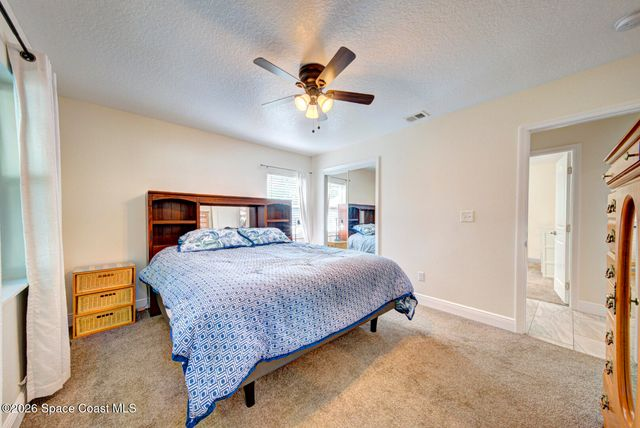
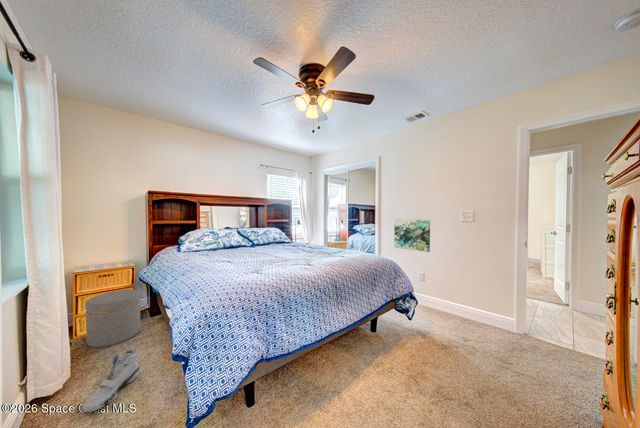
+ ottoman (114, 316)
+ sneaker (114, 375)
+ wall art (411, 234)
